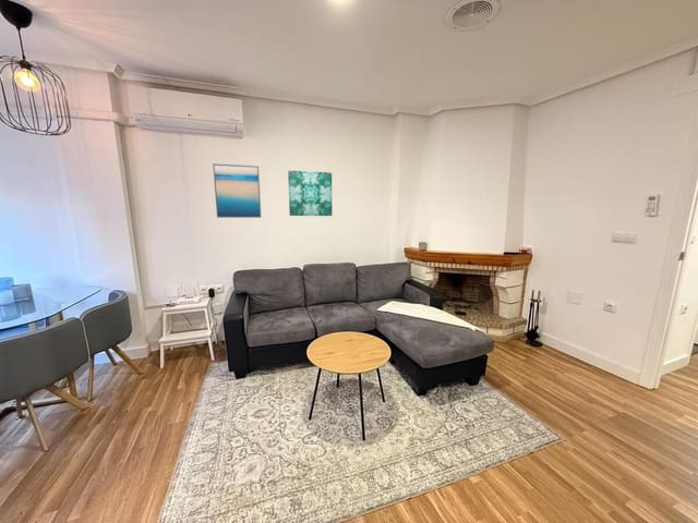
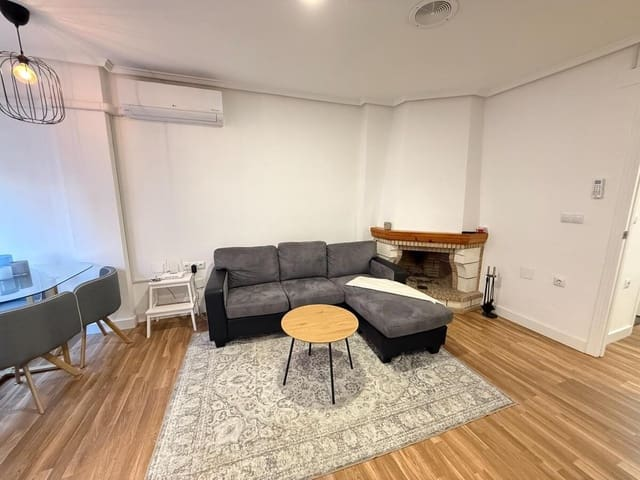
- wall art (238, 192)
- wall art (310, 194)
